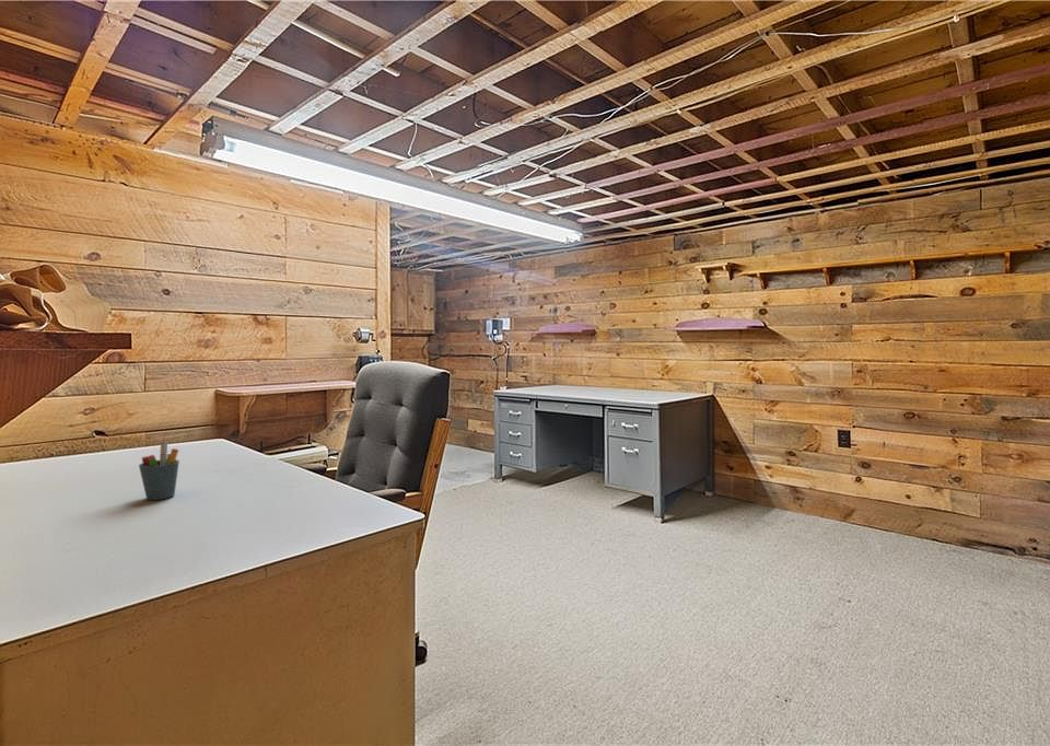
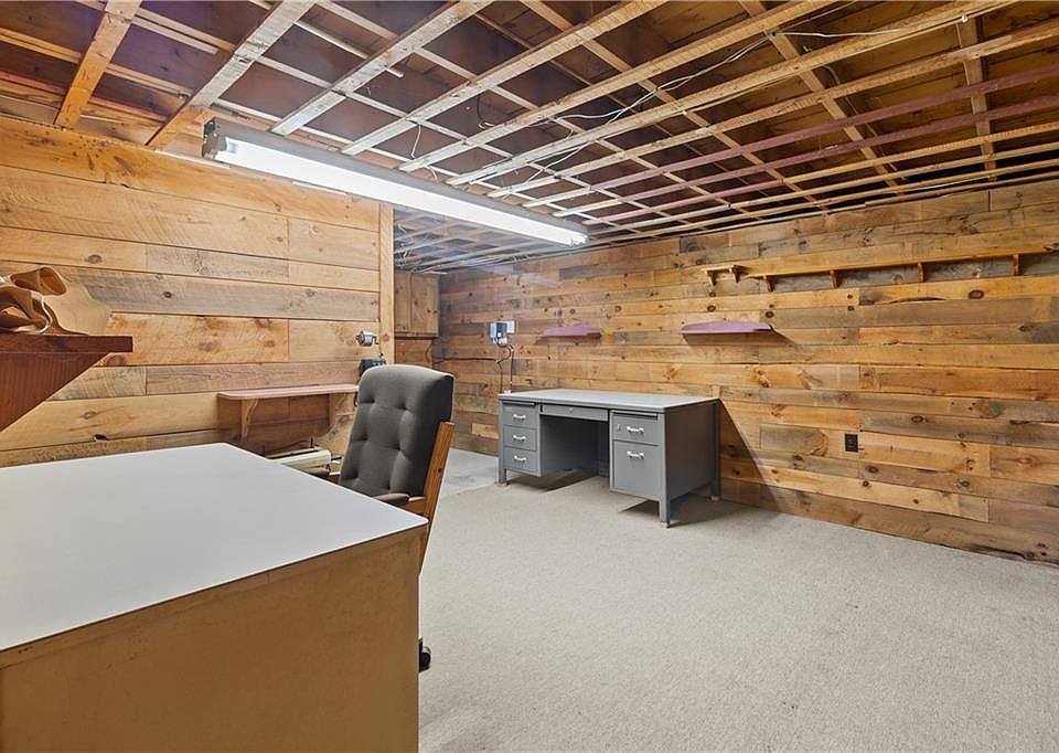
- pen holder (160, 470)
